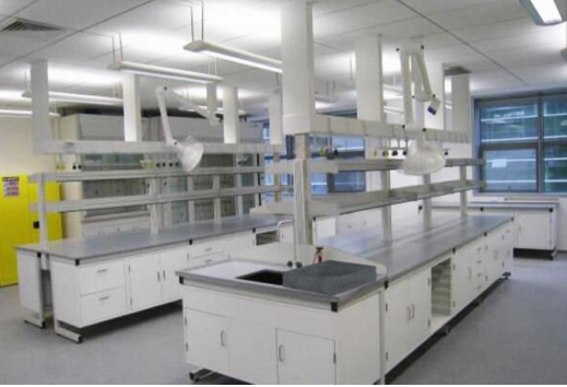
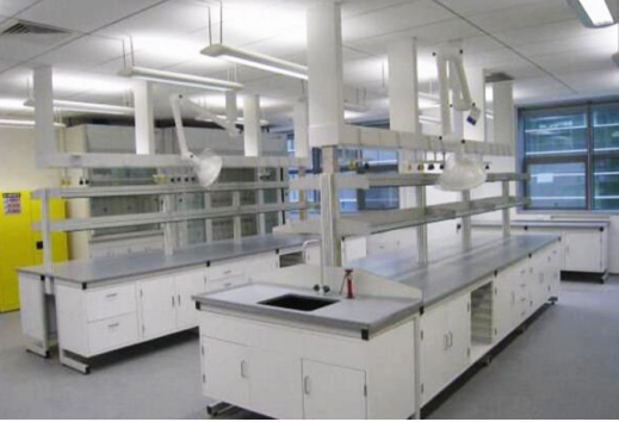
- storage tray (330, 275)
